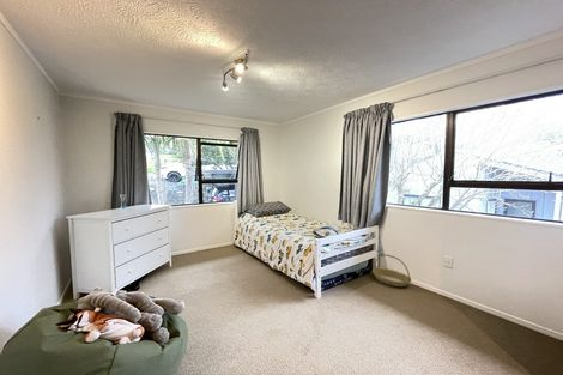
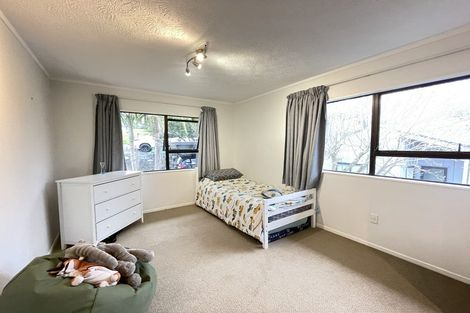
- basket (391, 270)
